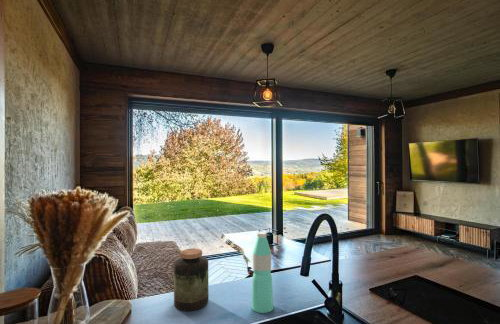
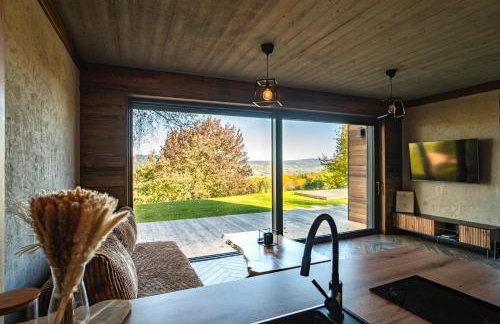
- jar (191, 277)
- water bottle (262, 269)
